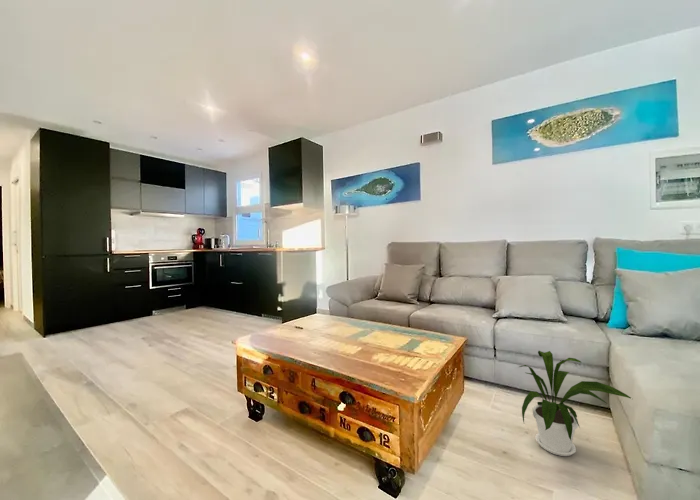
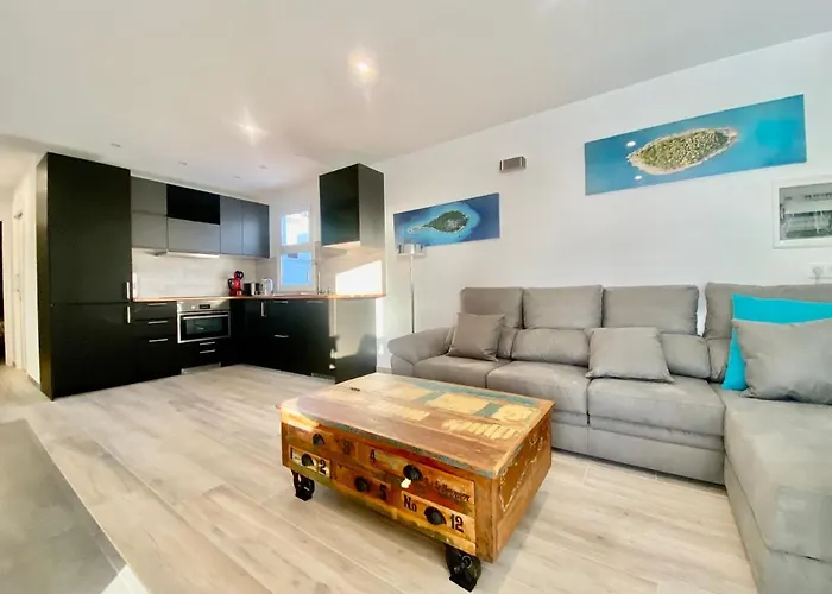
- house plant (555, 398)
